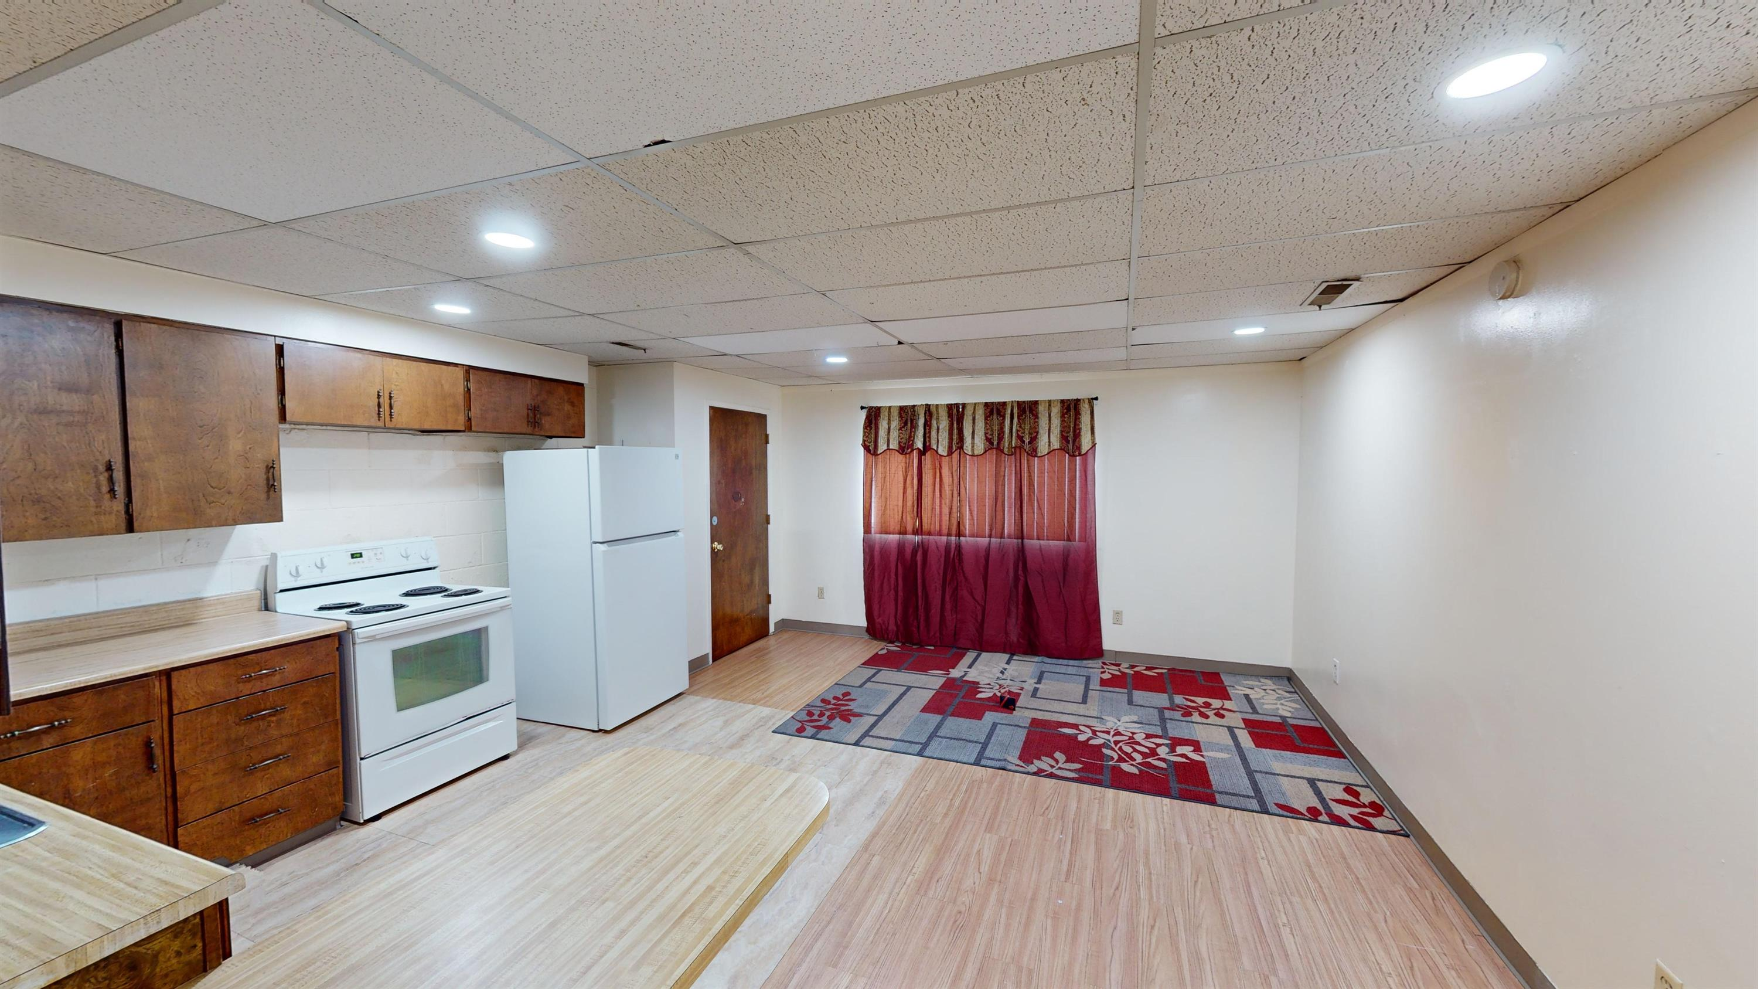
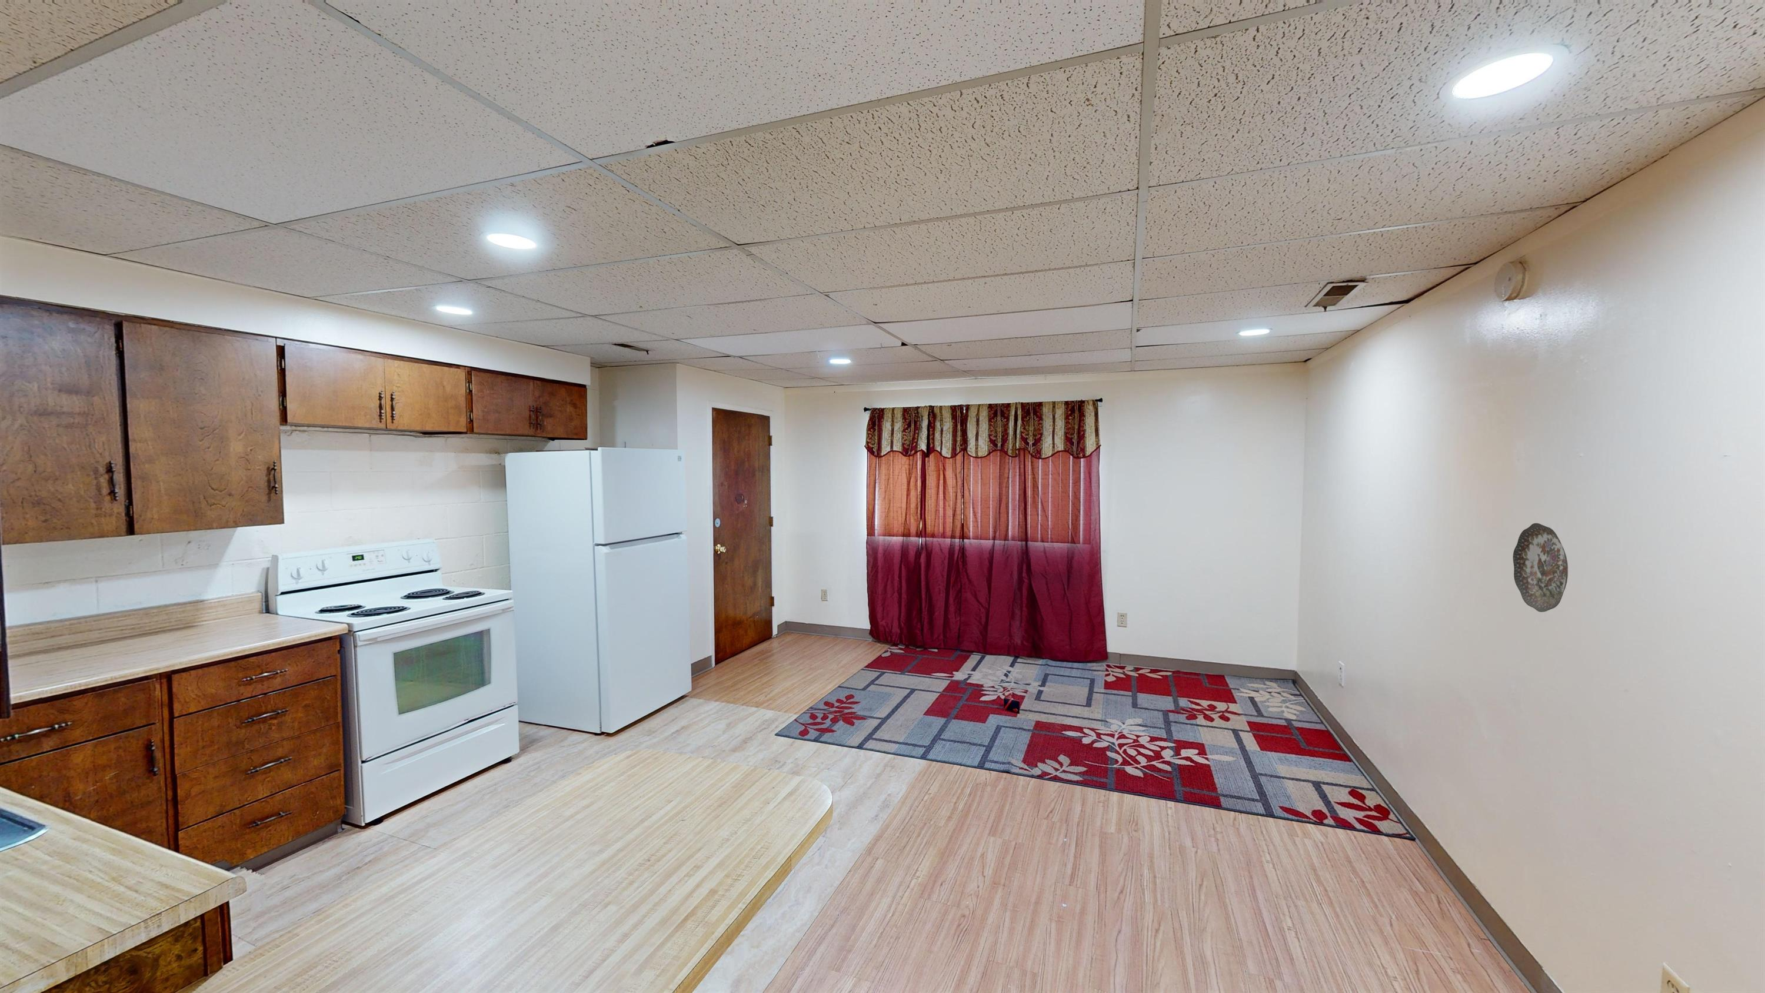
+ decorative plate (1543, 567)
